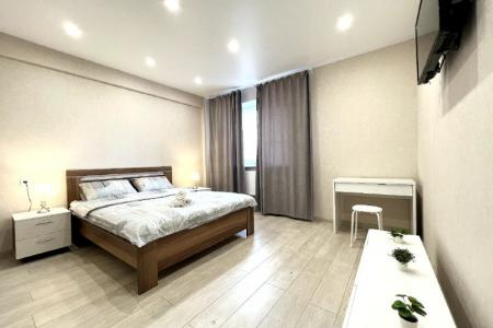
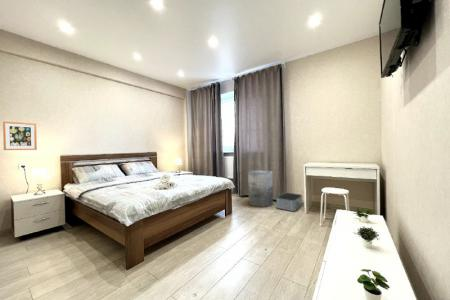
+ storage bin (289, 201)
+ wall art (20, 136)
+ trash can (260, 187)
